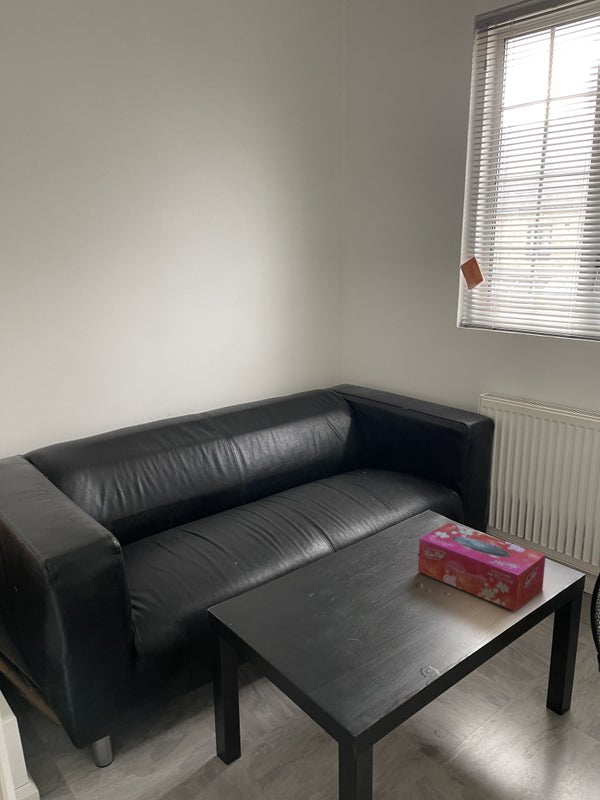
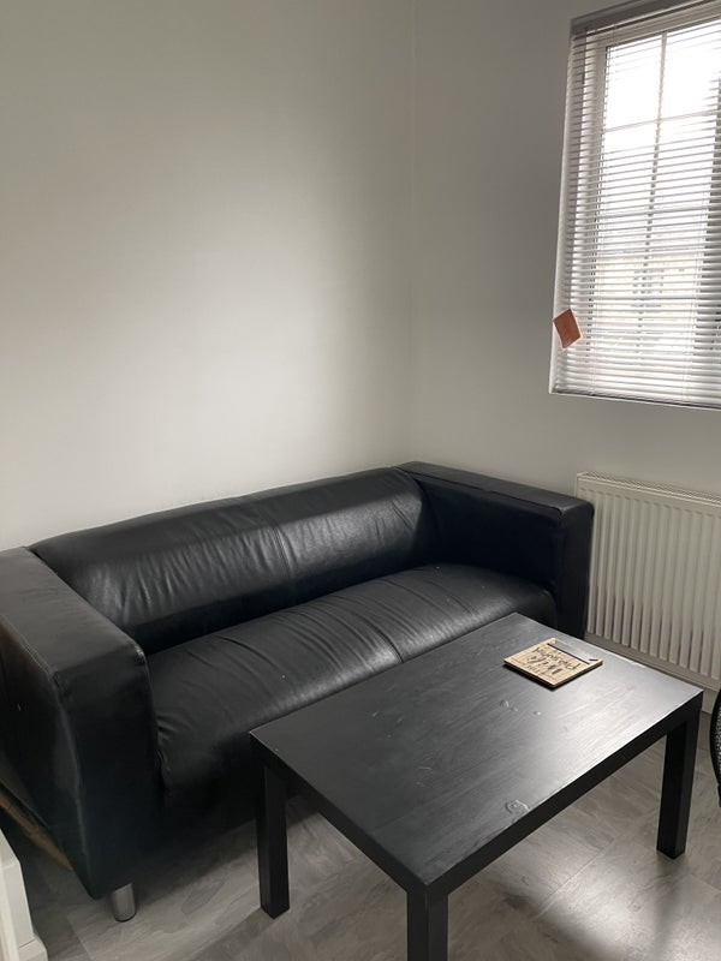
- tissue box (479, 563)
